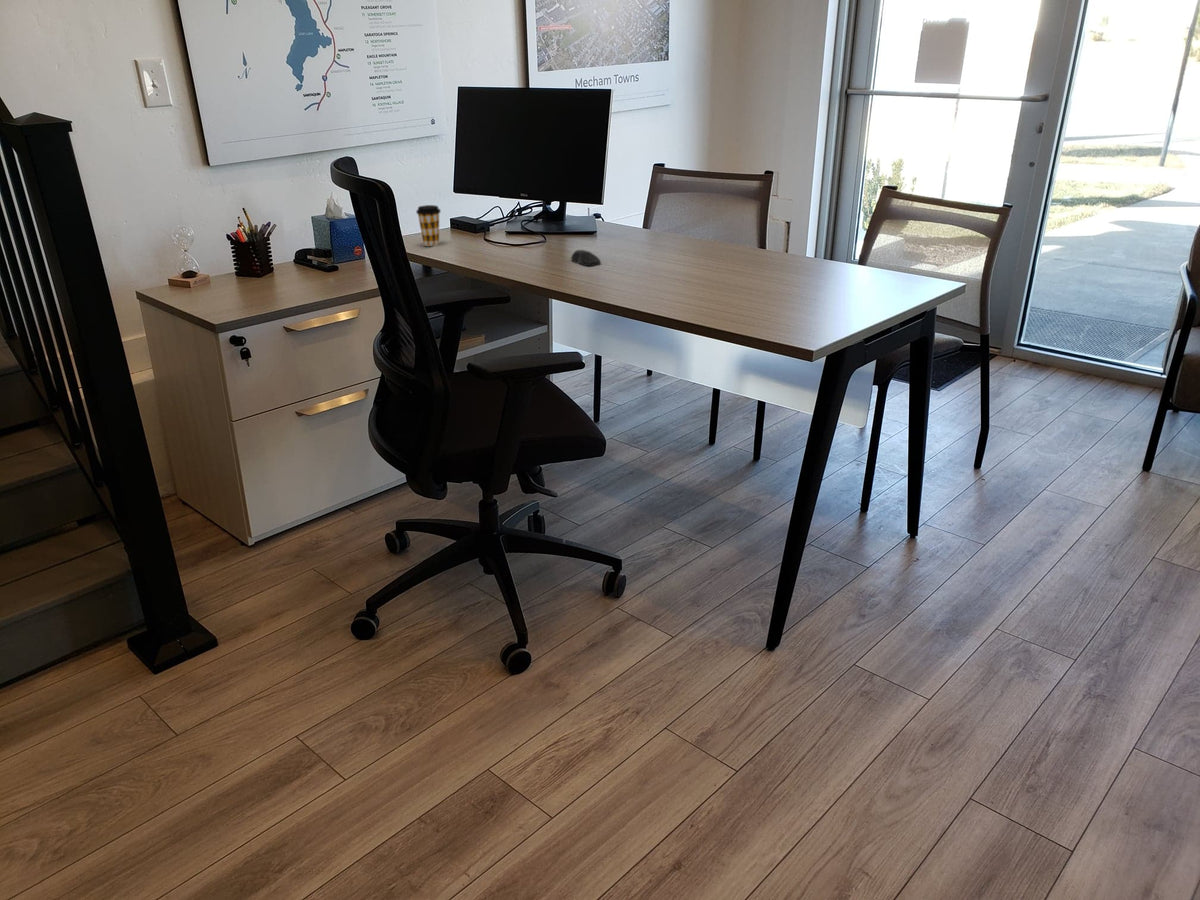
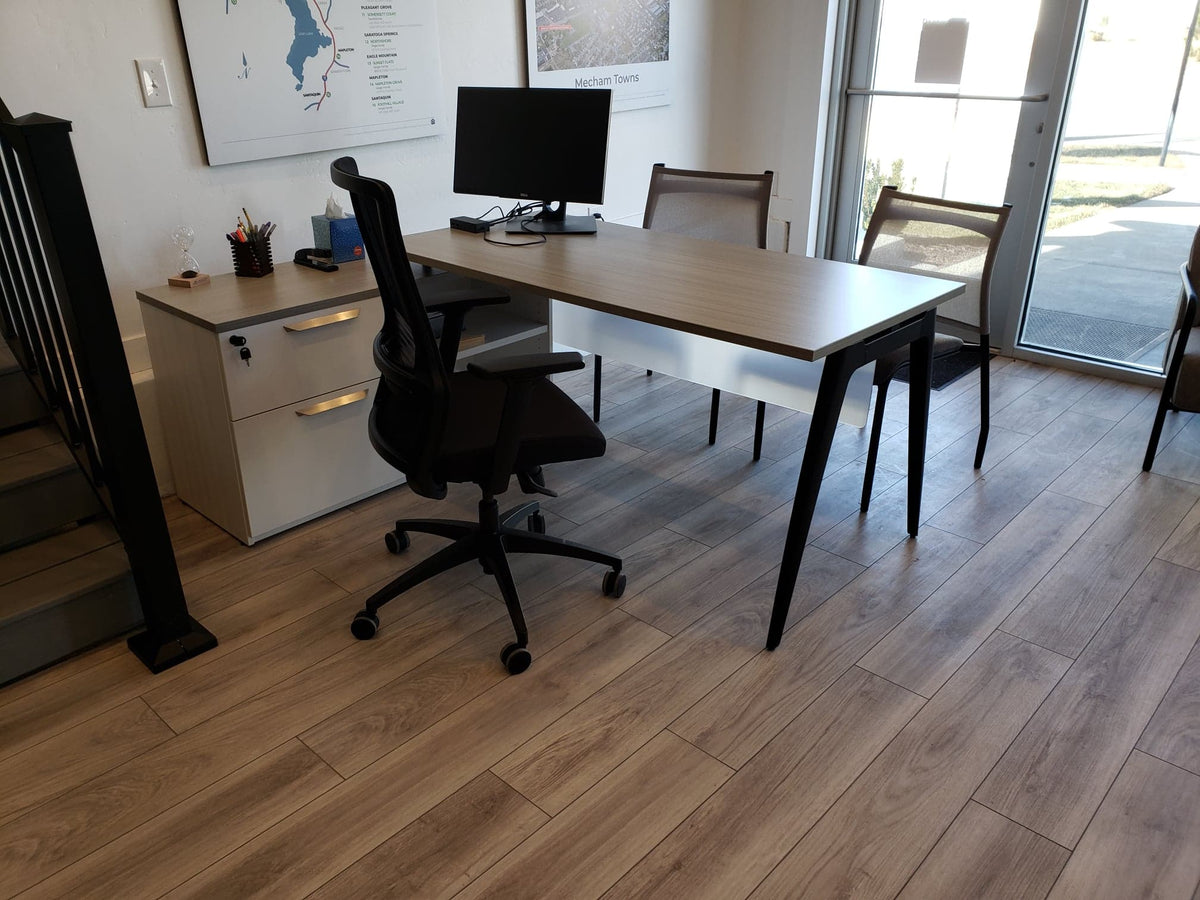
- computer mouse (585, 257)
- coffee cup (429, 225)
